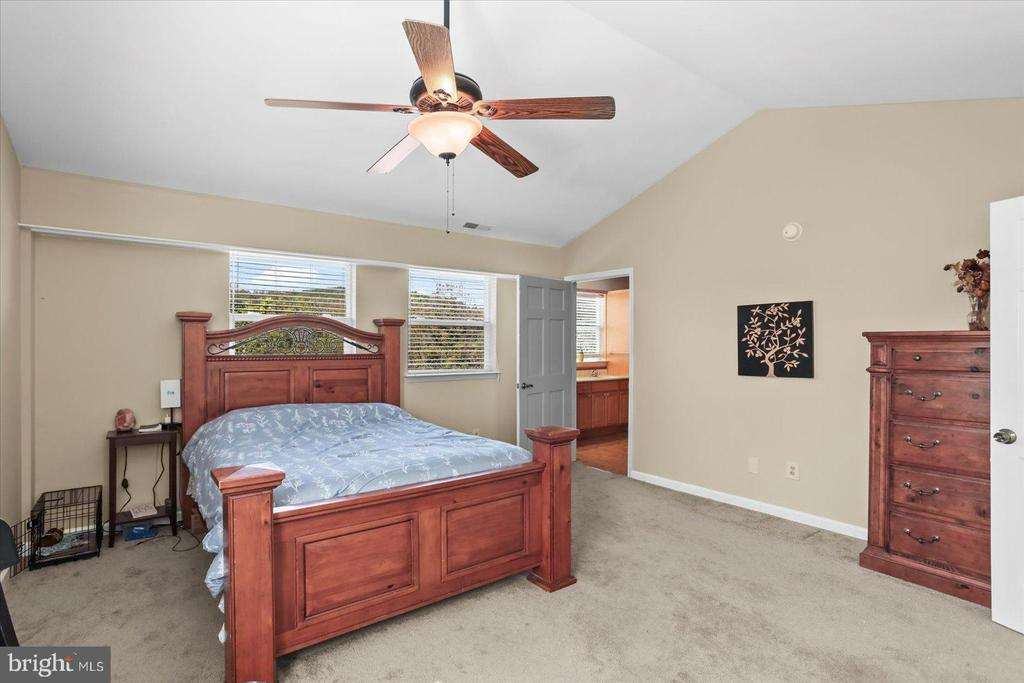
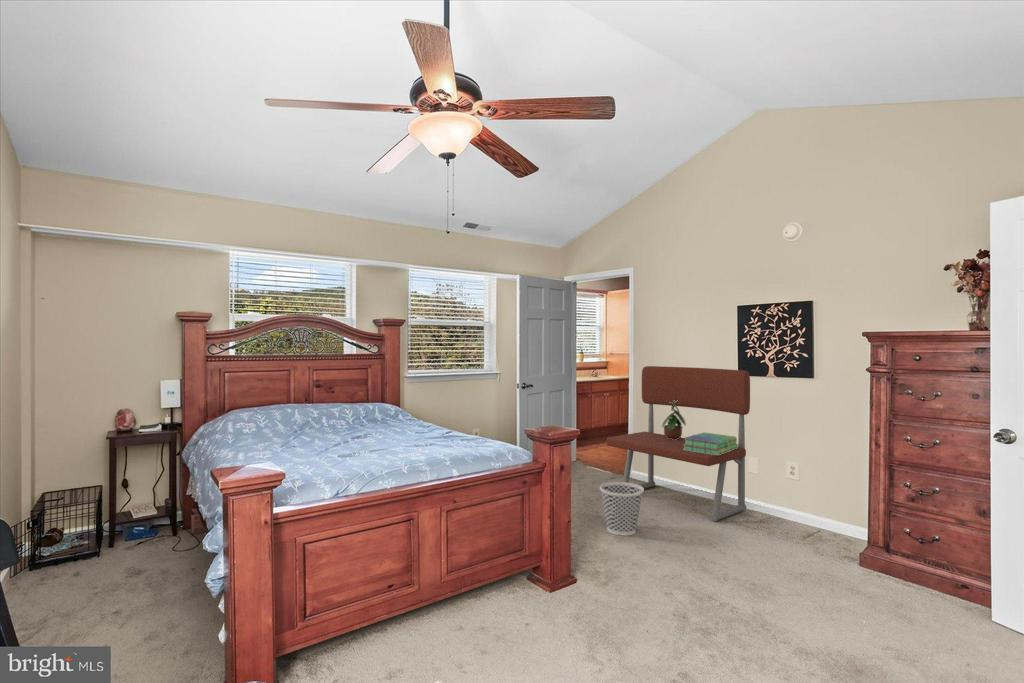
+ wastebasket (621, 509)
+ stack of books (710, 443)
+ potted plant (674, 417)
+ bench (680, 437)
